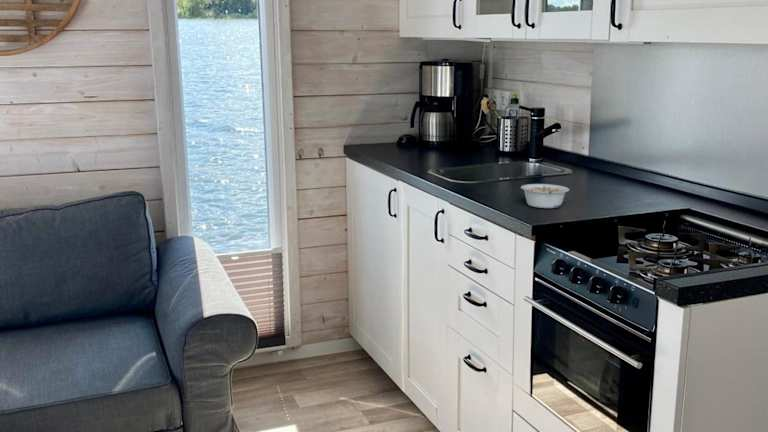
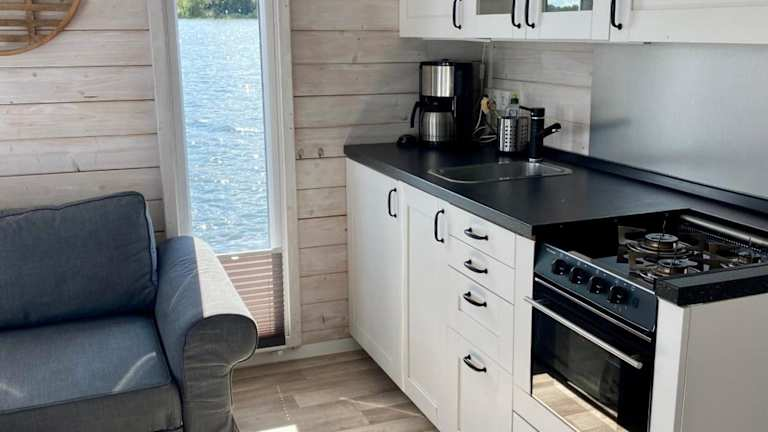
- legume (545, 195)
